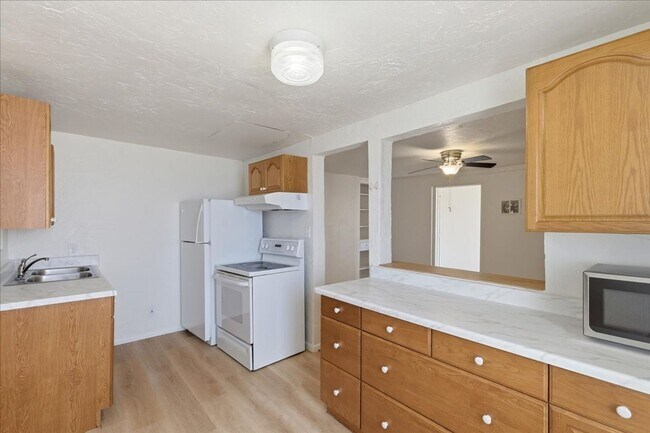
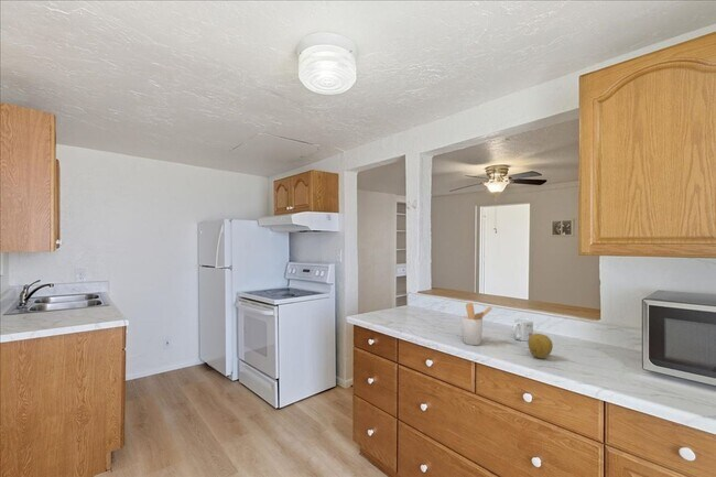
+ utensil holder (477, 323)
+ mug (521, 329)
+ fruit (540, 345)
